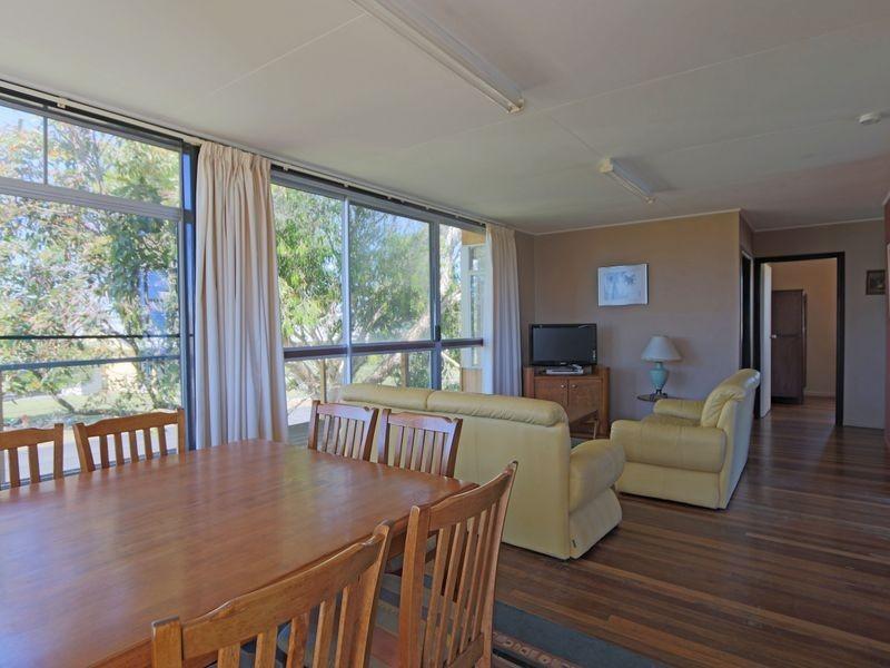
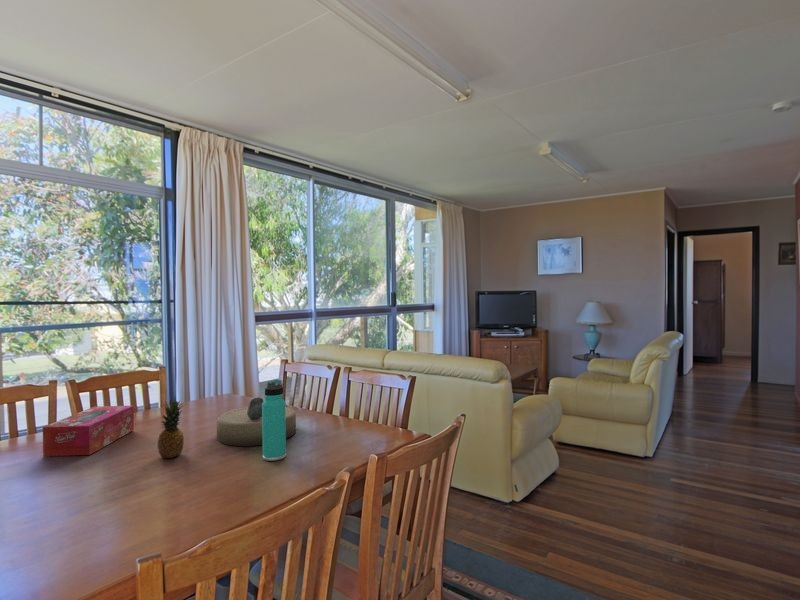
+ decorative bowl (257, 413)
+ thermos bottle (273, 419)
+ fruit (171, 426)
+ tissue box (92, 428)
